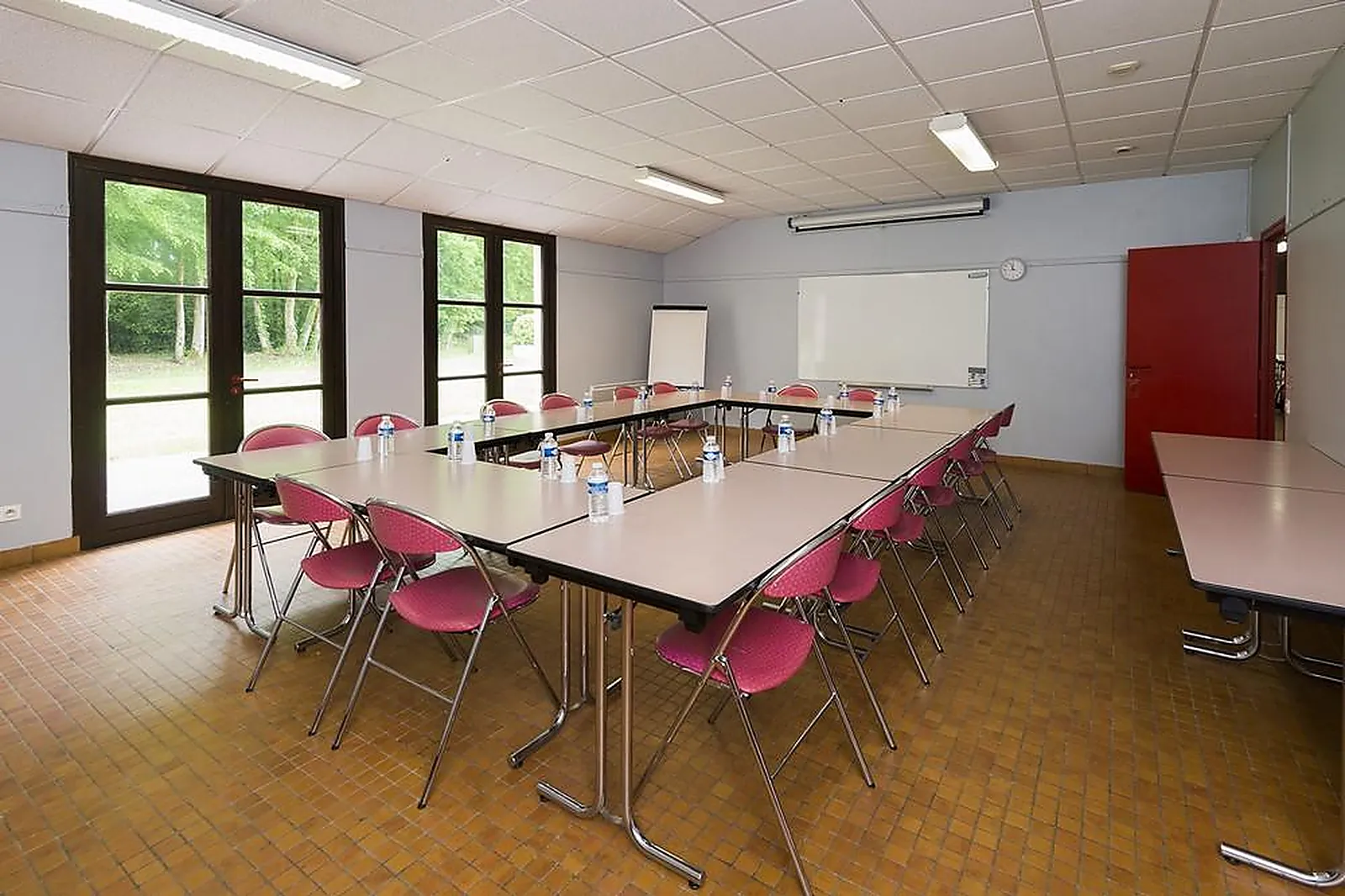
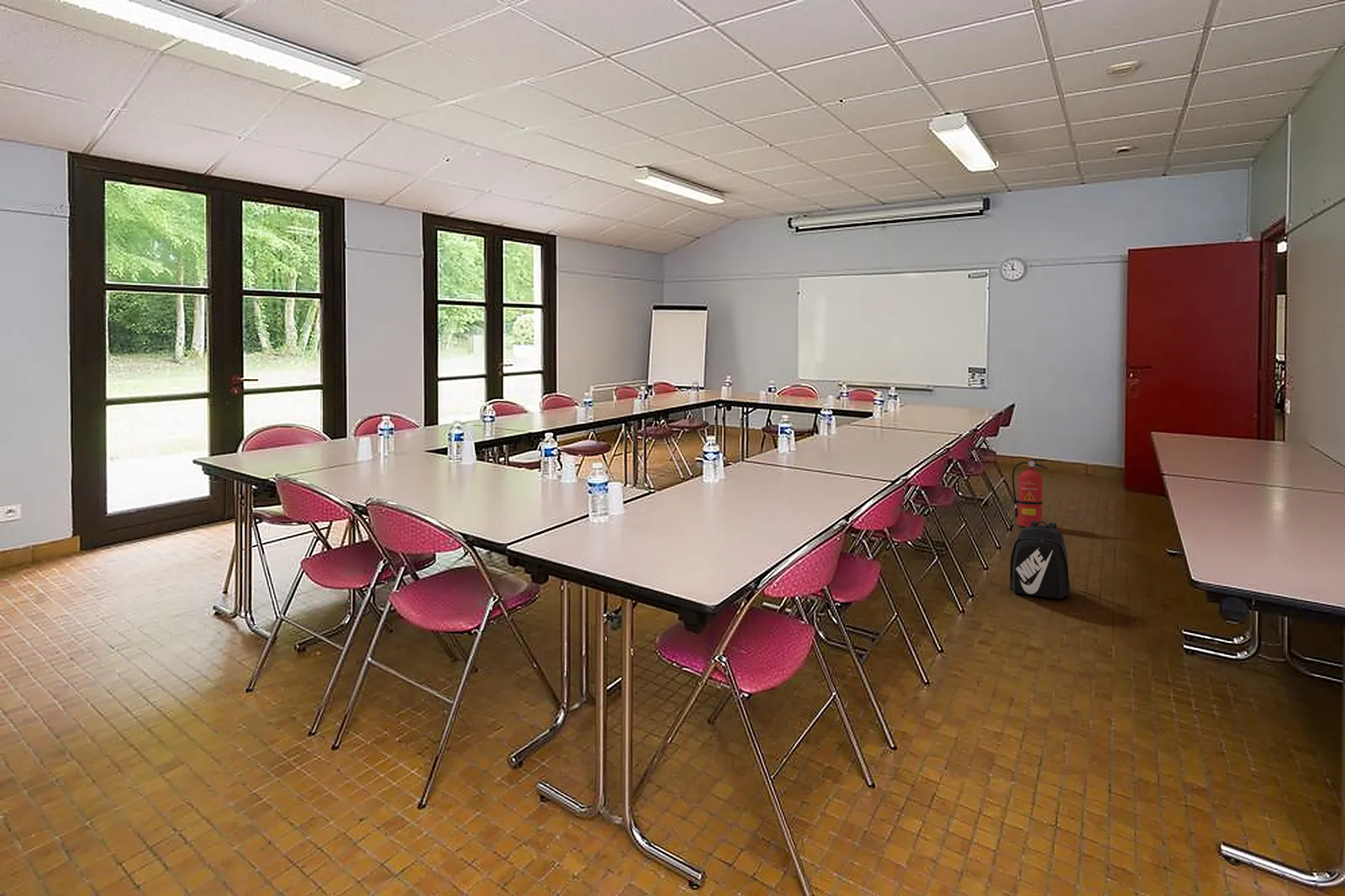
+ fire extinguisher (1029, 492)
+ backpack (1041, 556)
